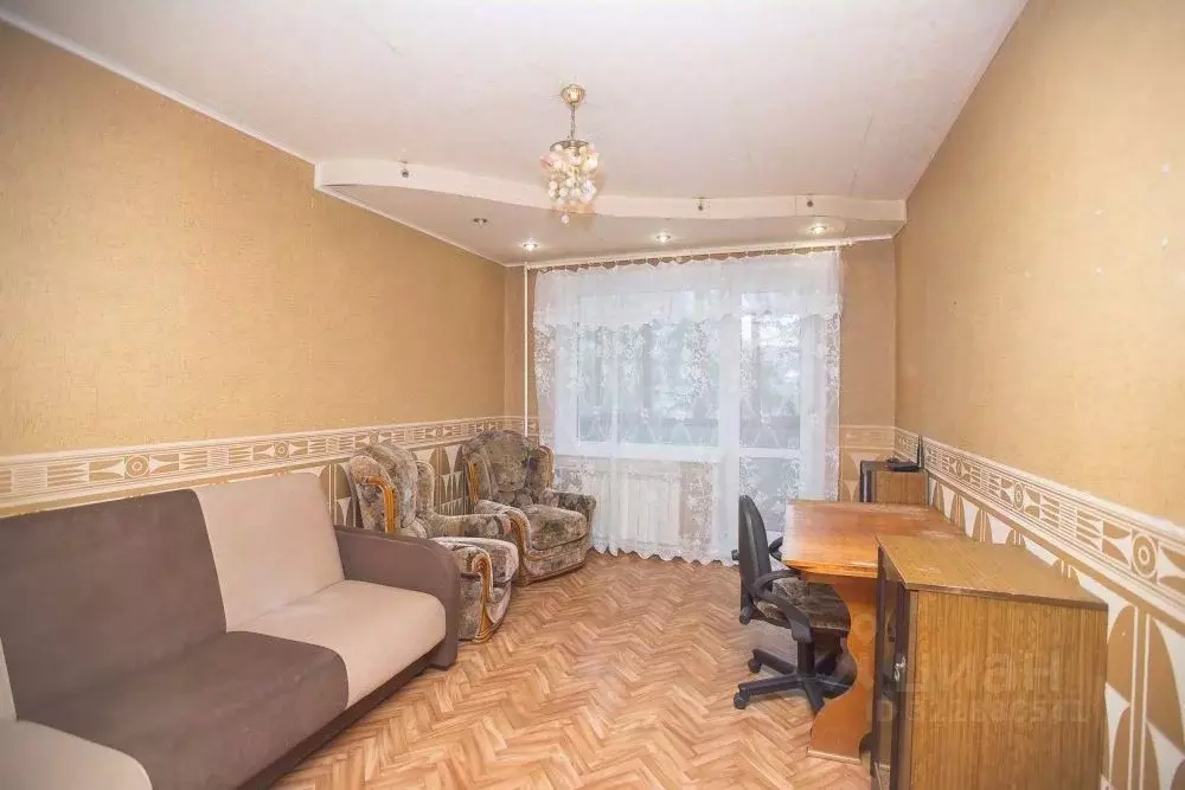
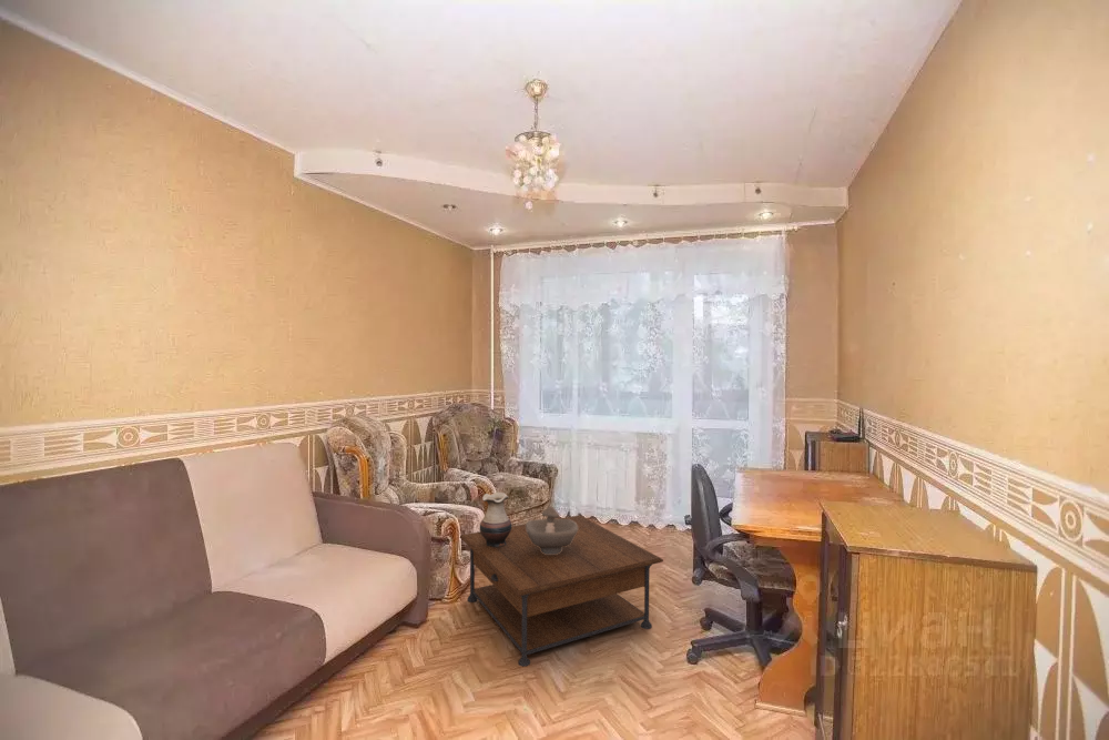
+ decorative bowl (551, 528)
+ coffee table (554, 579)
+ vase (496, 518)
